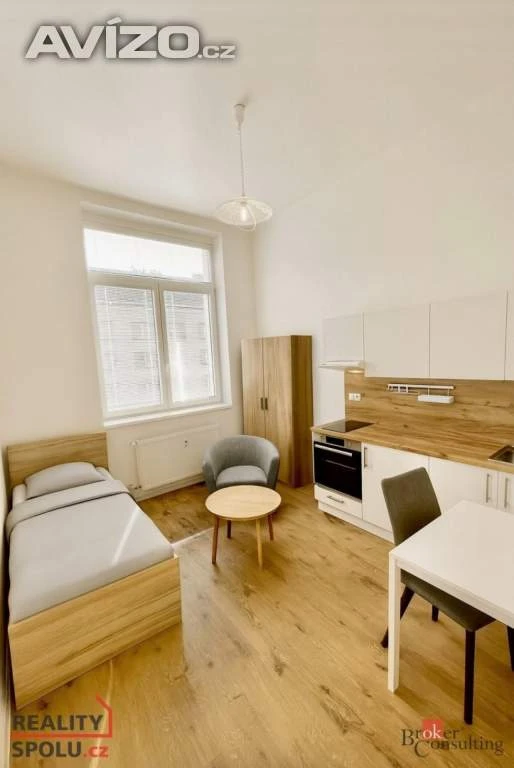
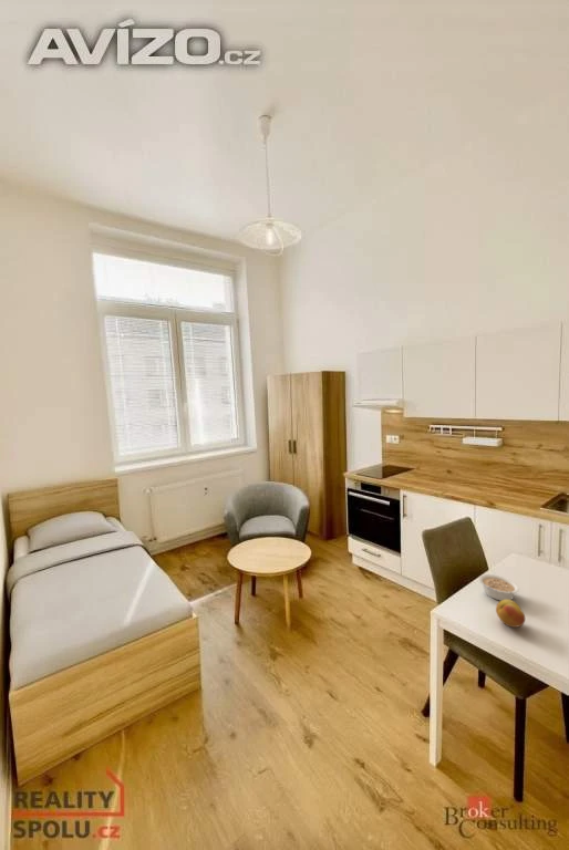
+ legume (499, 588)
+ fruit (509, 613)
